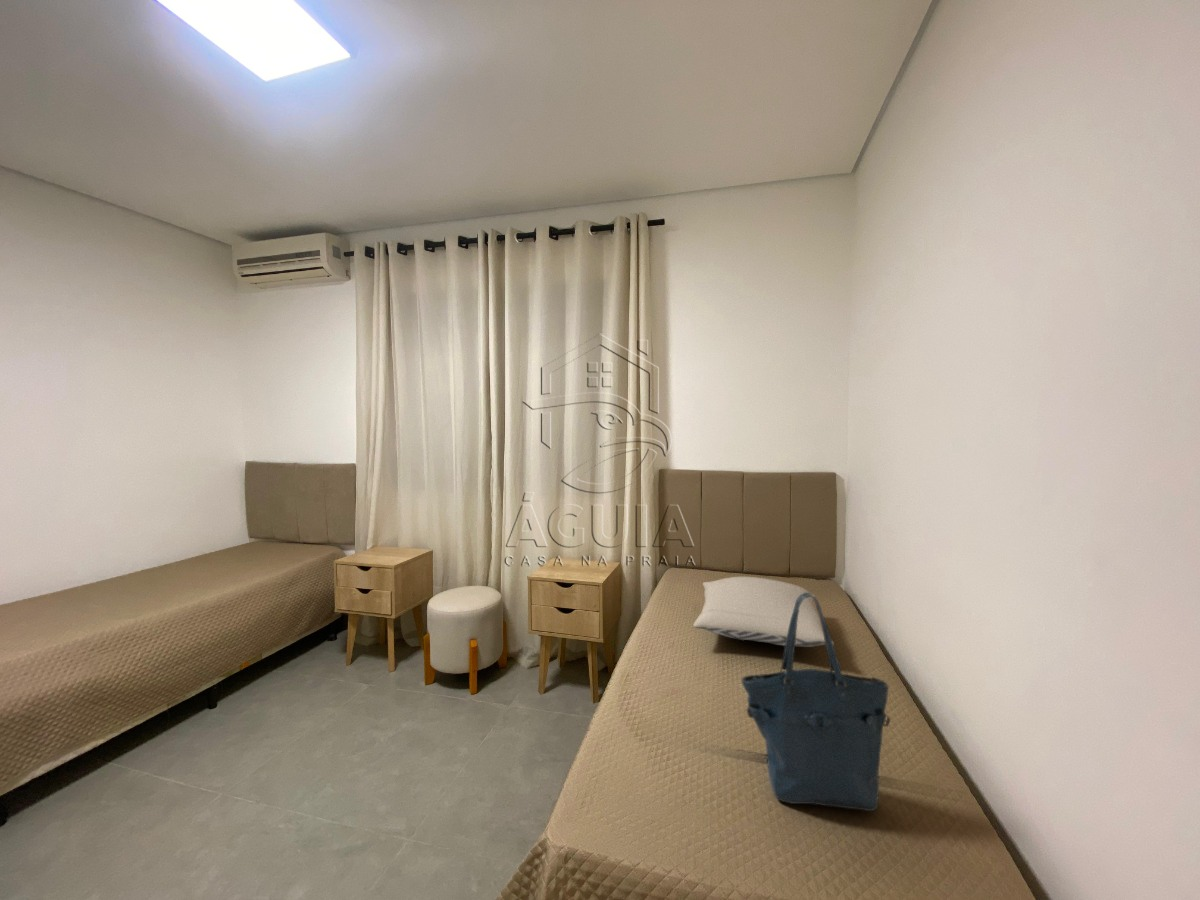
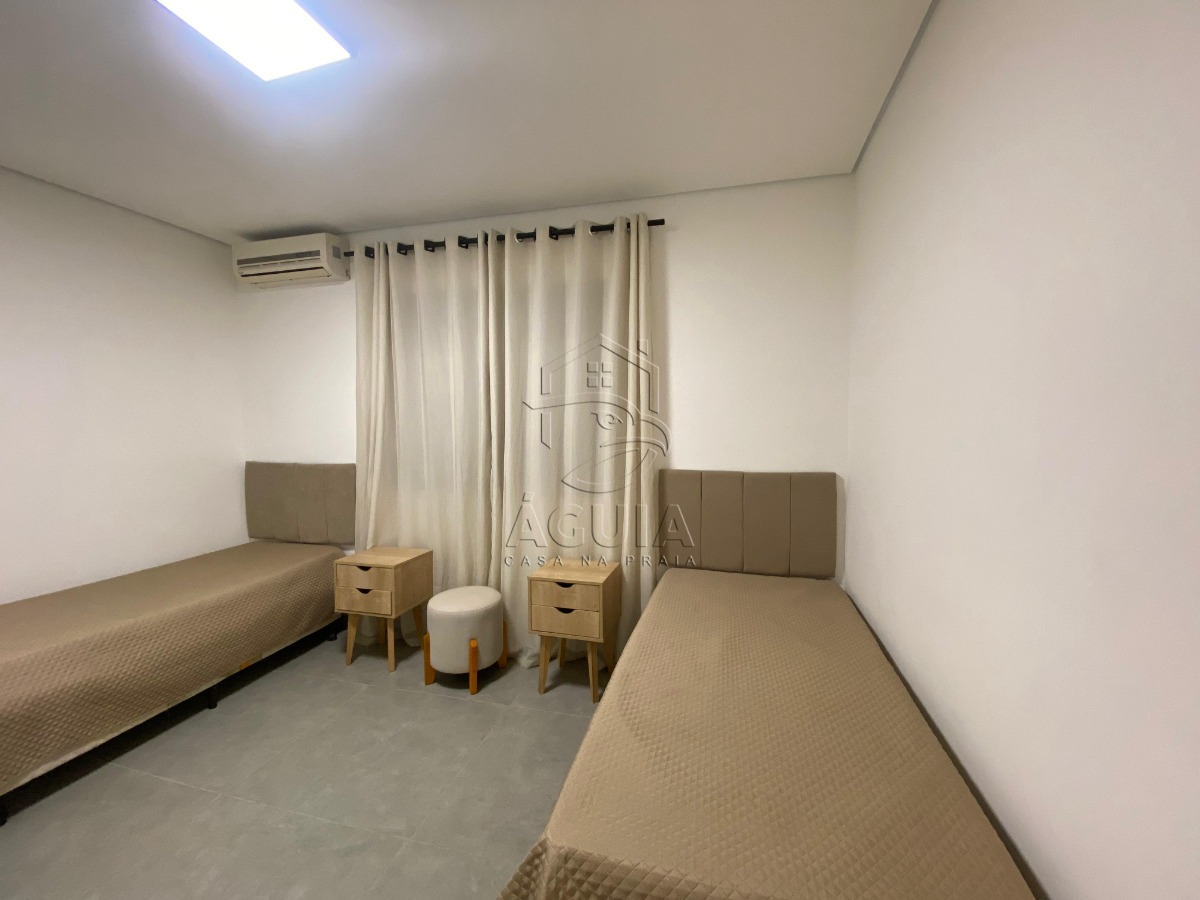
- tote bag (812, 696)
- pillow (757, 610)
